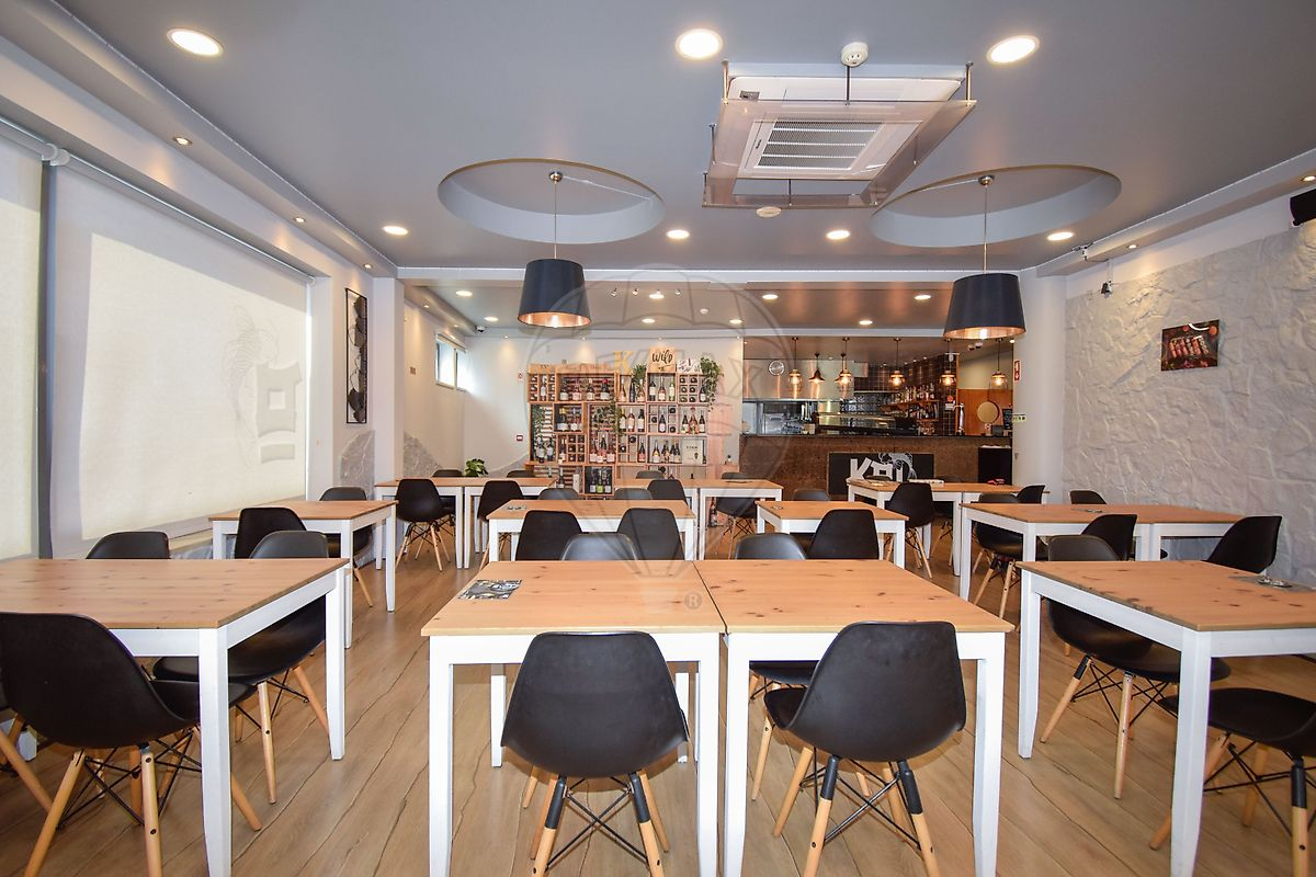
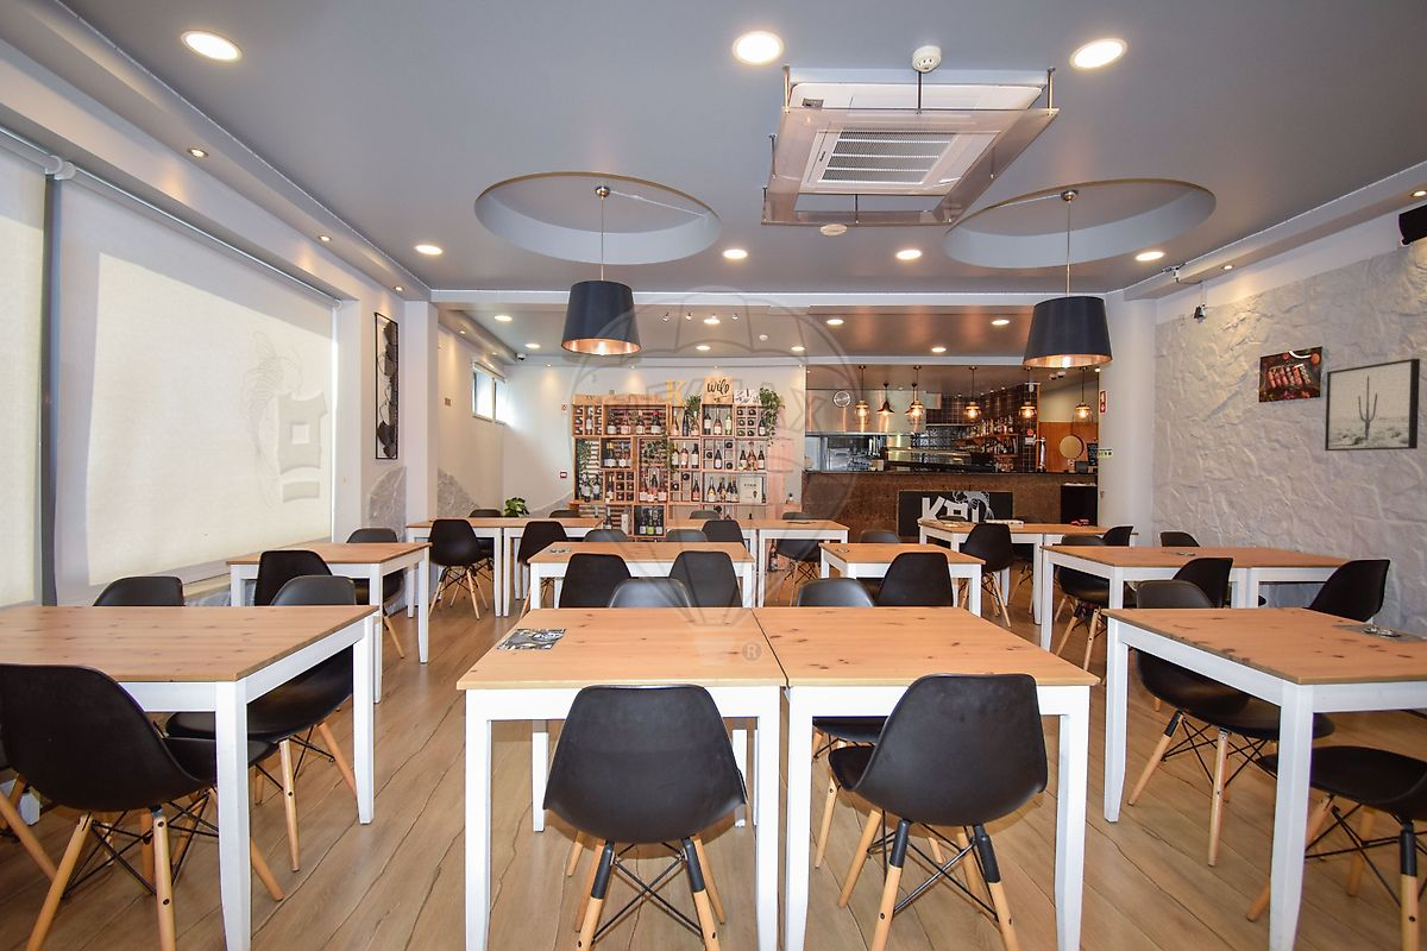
+ wall art (1369, 408)
